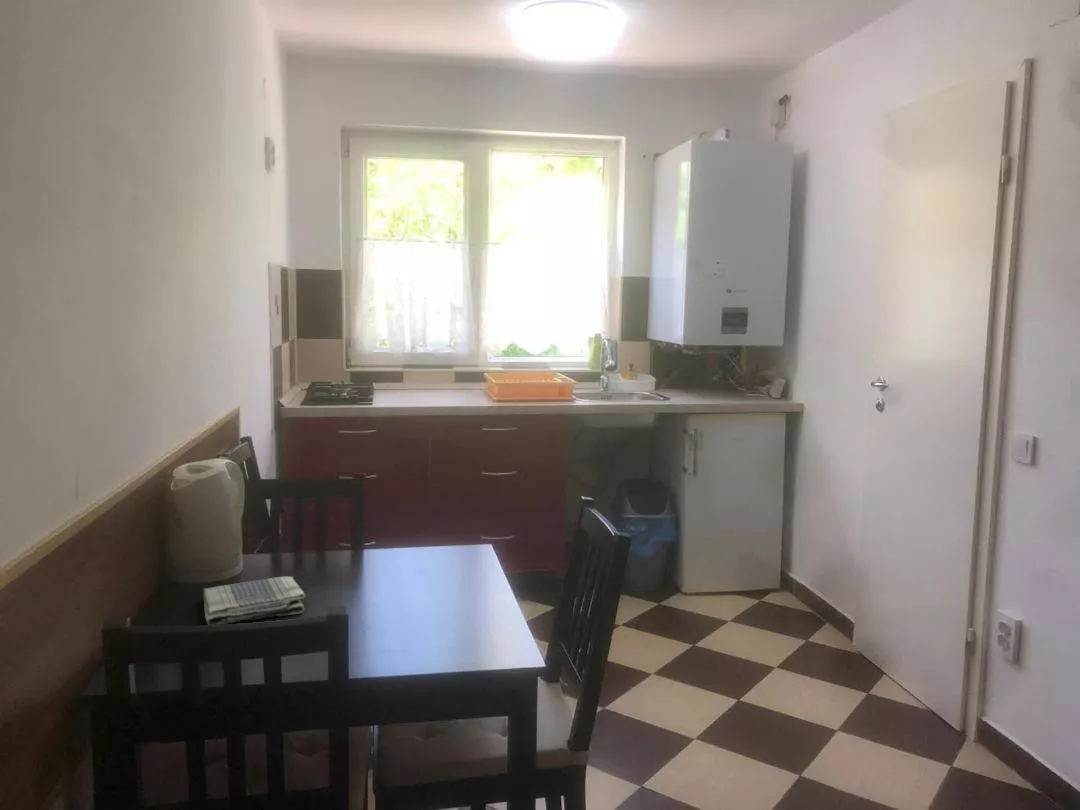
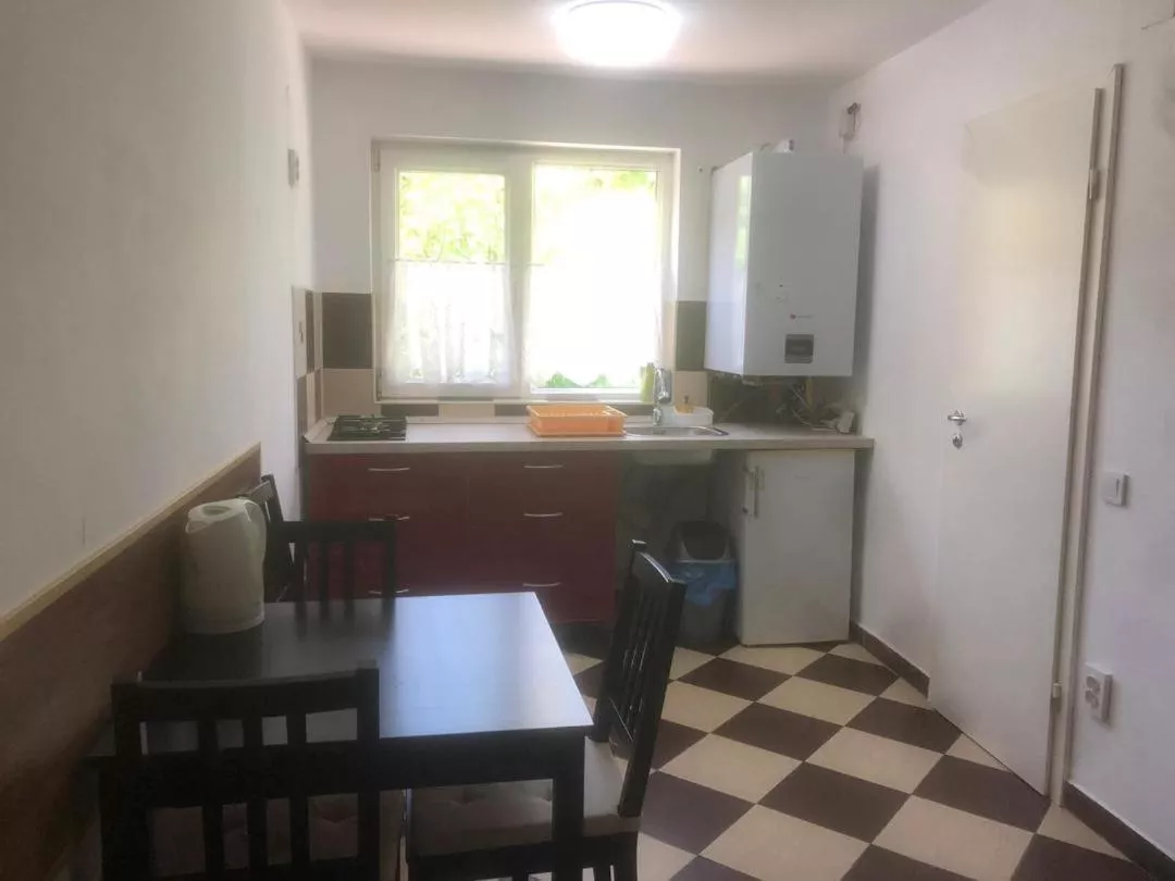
- dish towel (253, 597)
